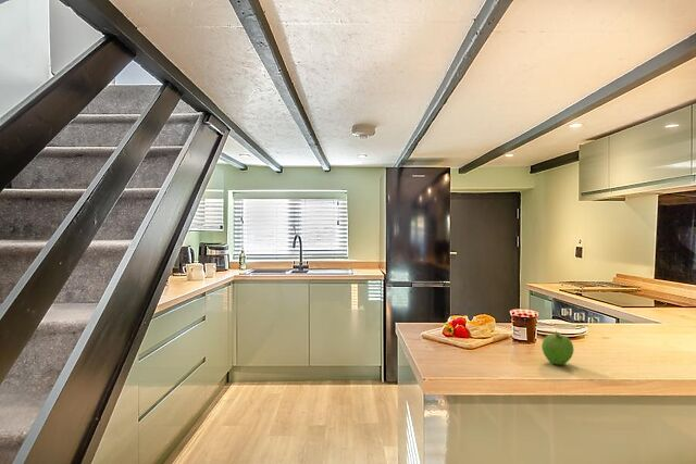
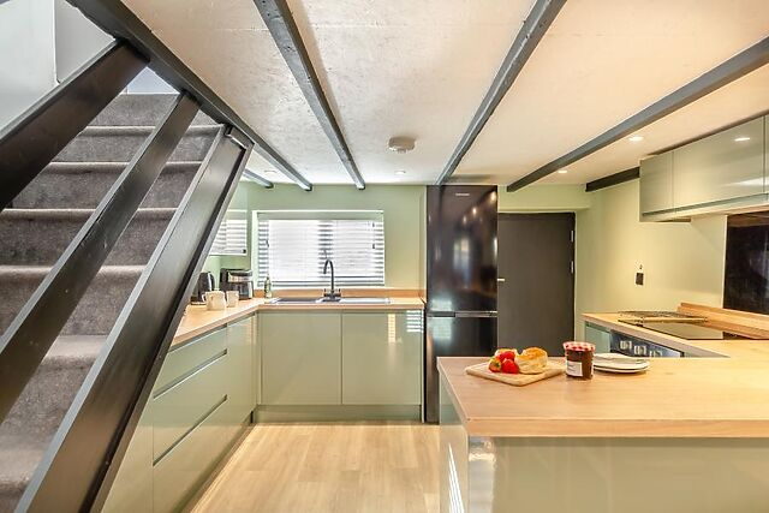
- fruit (557, 347)
